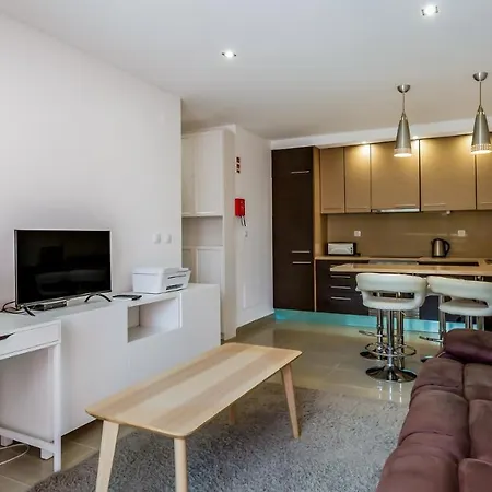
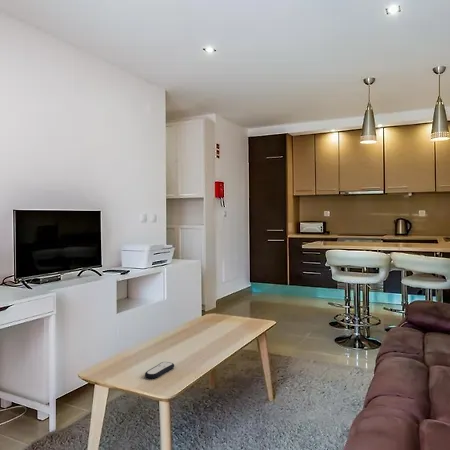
+ remote control (159, 369)
